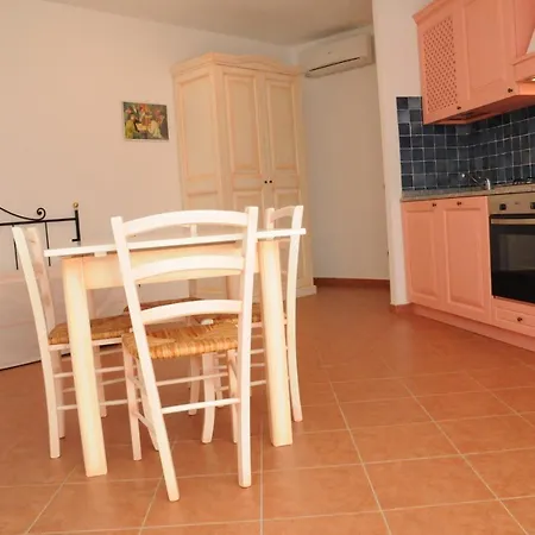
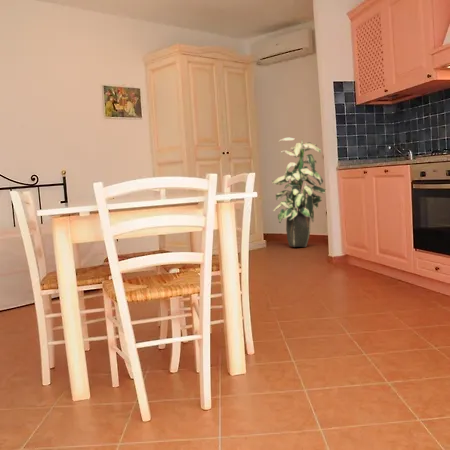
+ indoor plant (297, 192)
